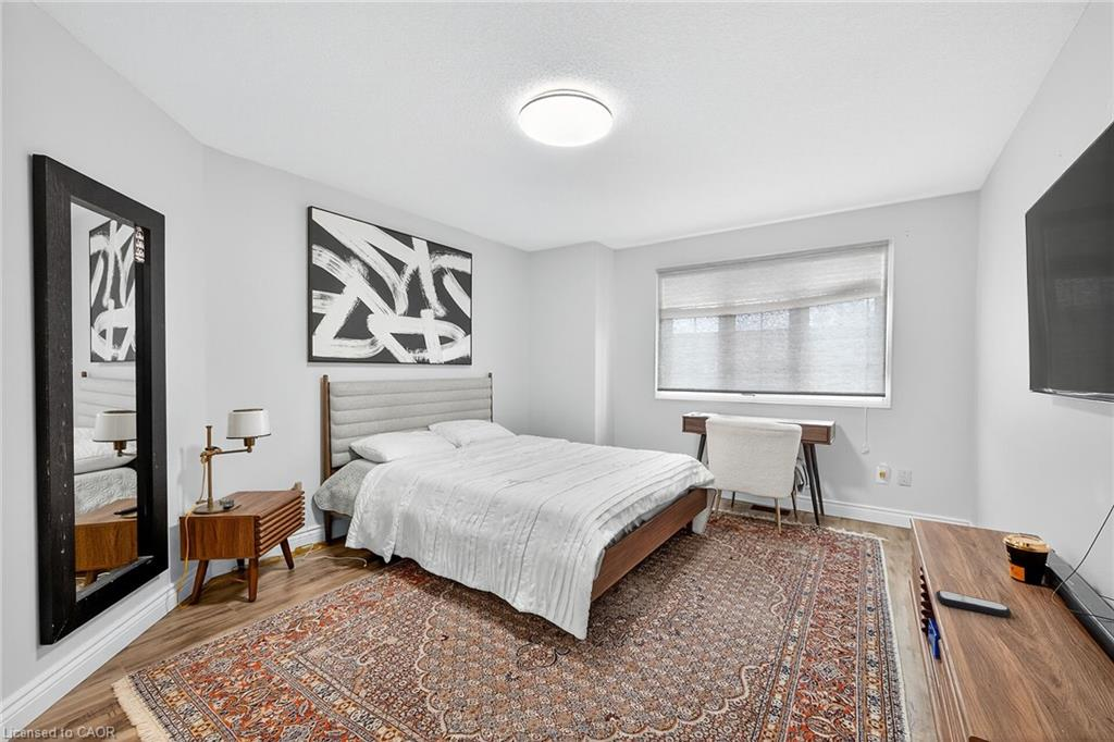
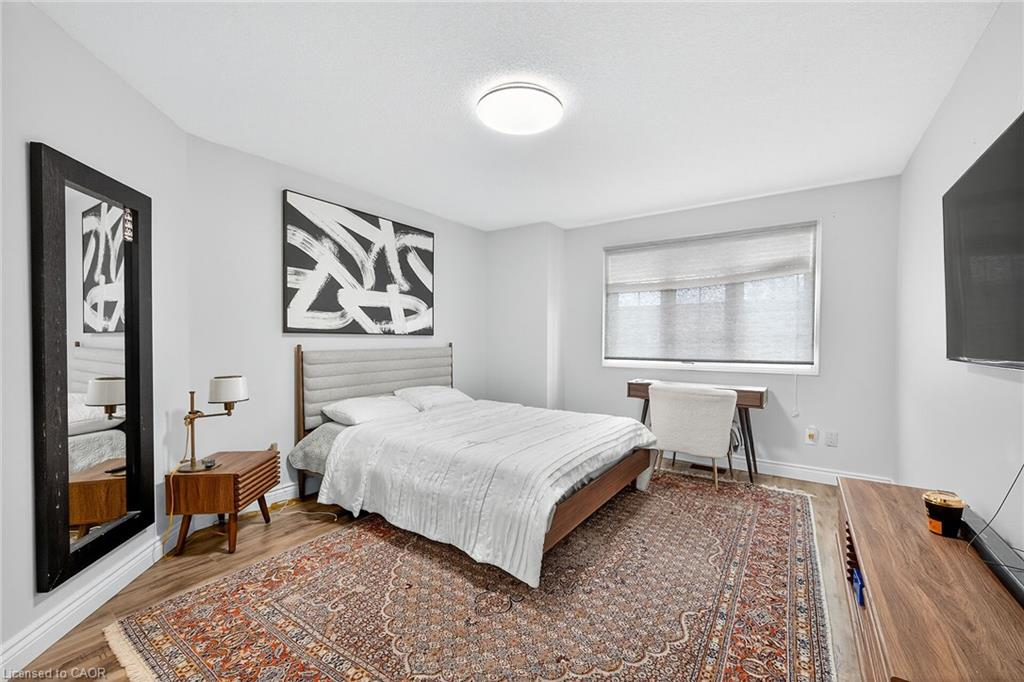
- remote control (971, 603)
